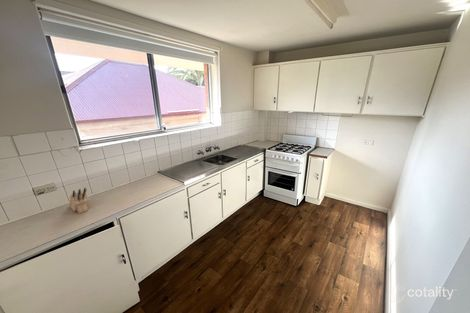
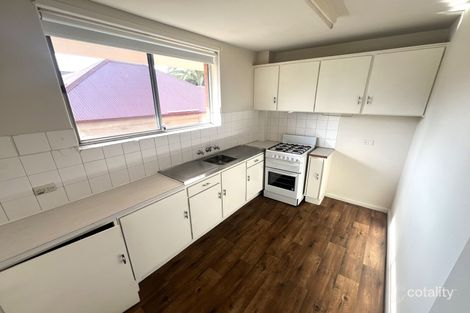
- knife block (78, 197)
